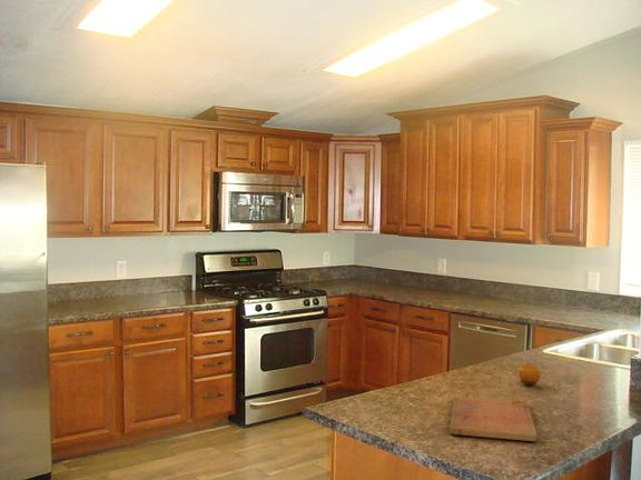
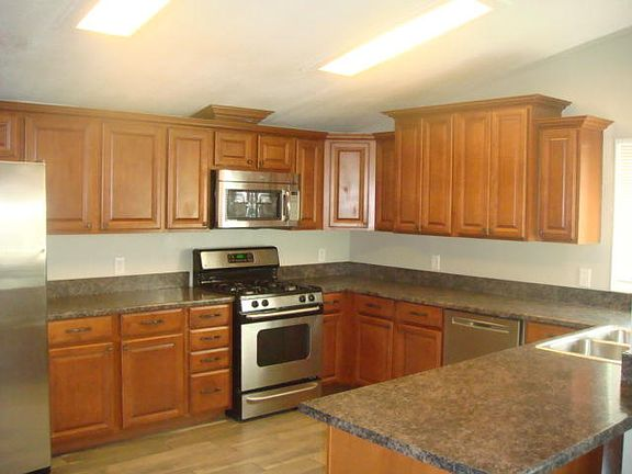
- cutting board (491, 416)
- fruit (529, 373)
